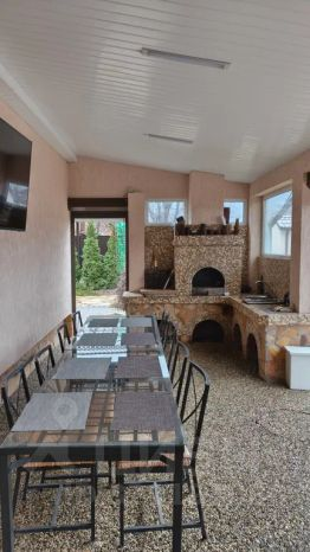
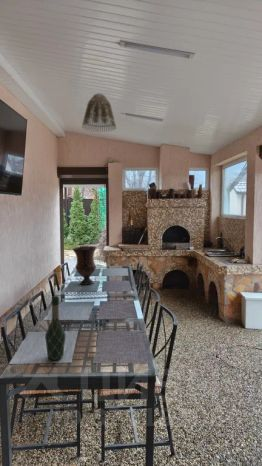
+ wine bottle (55, 327)
+ lamp shade (99, 111)
+ vase (84, 265)
